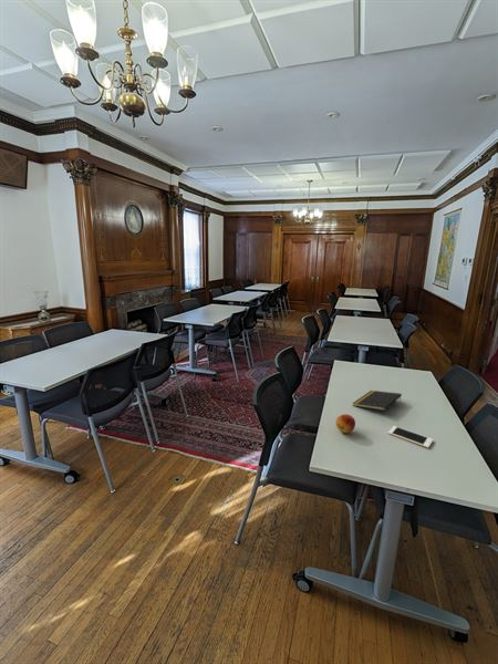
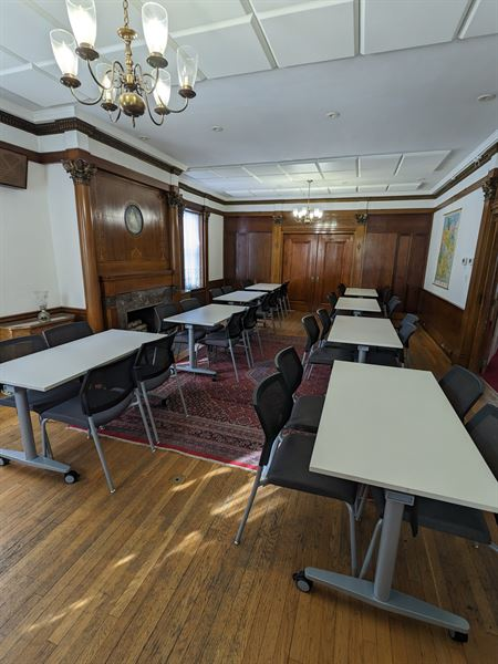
- notepad (377, 400)
- cell phone (409, 436)
- fruit (345, 423)
